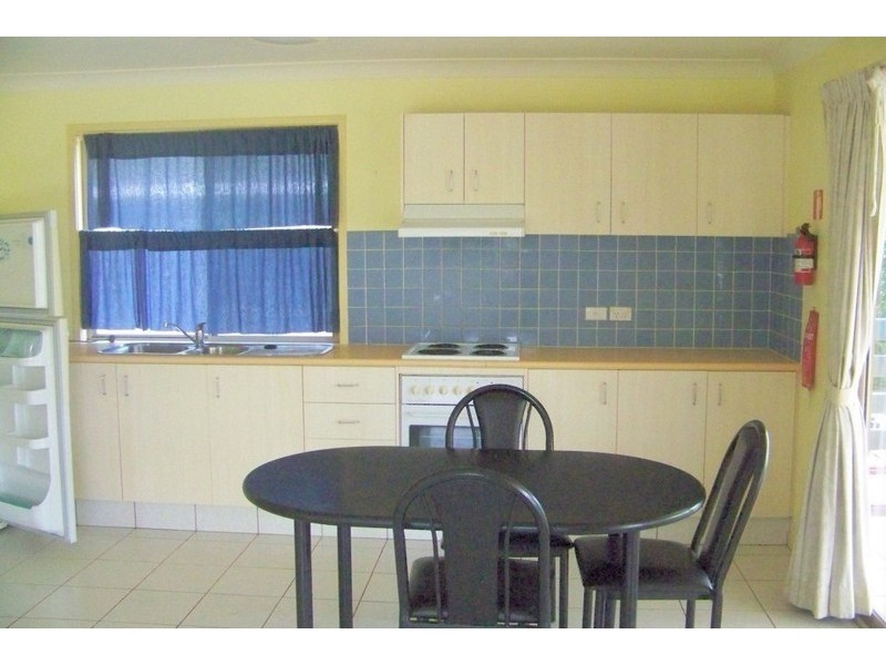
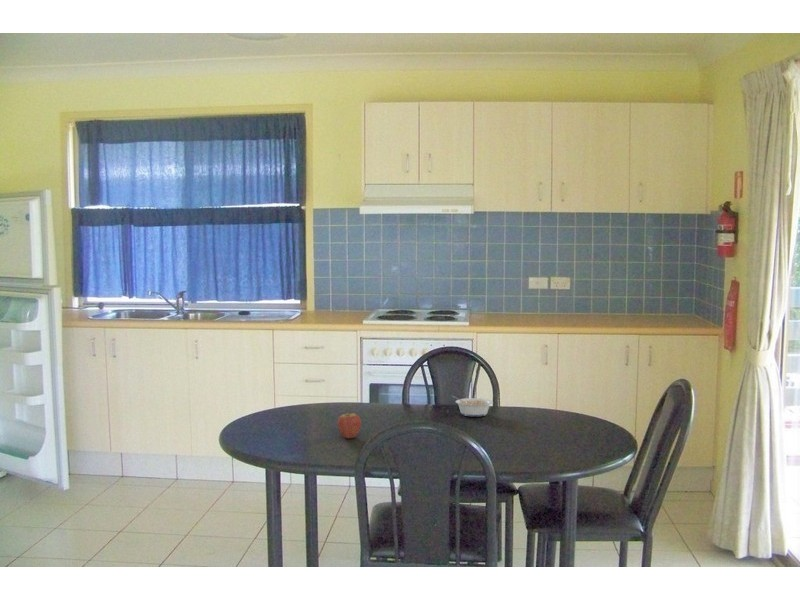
+ legume (472, 406)
+ fruit (349, 423)
